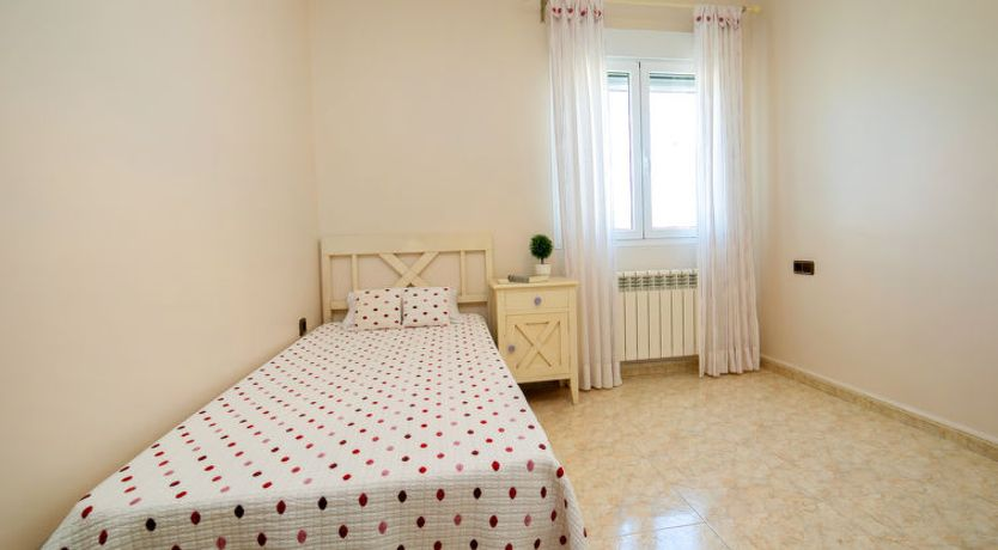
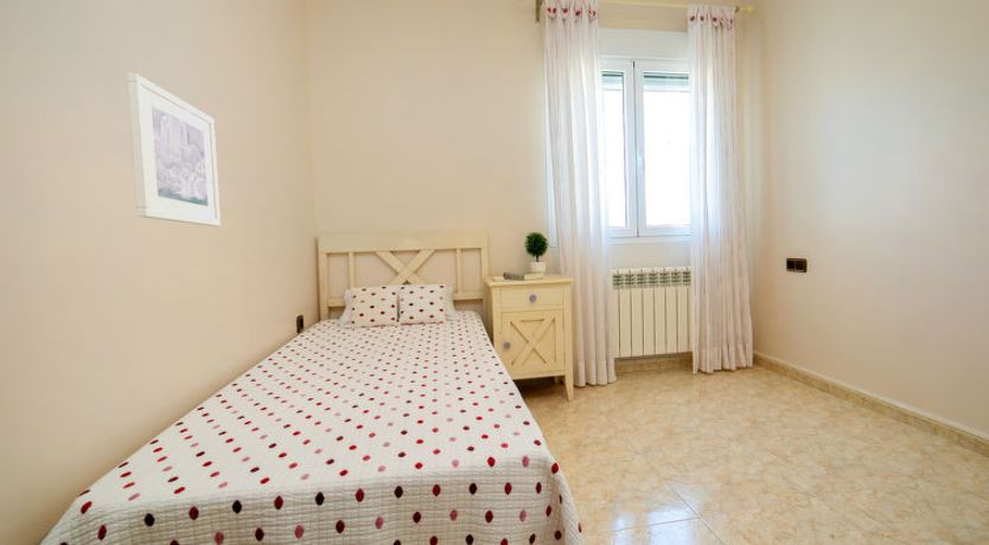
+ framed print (180, 160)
